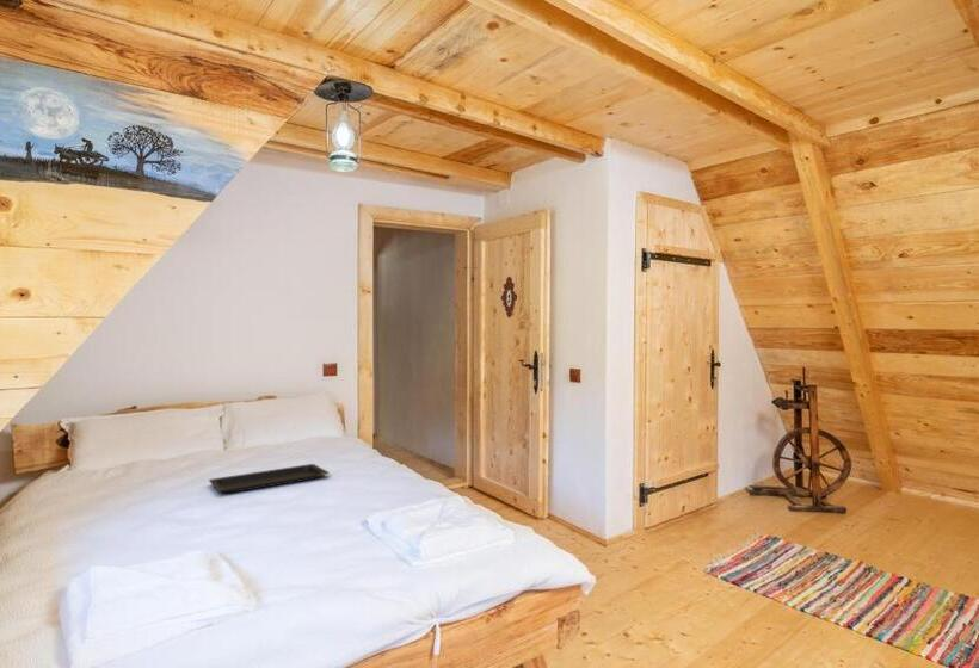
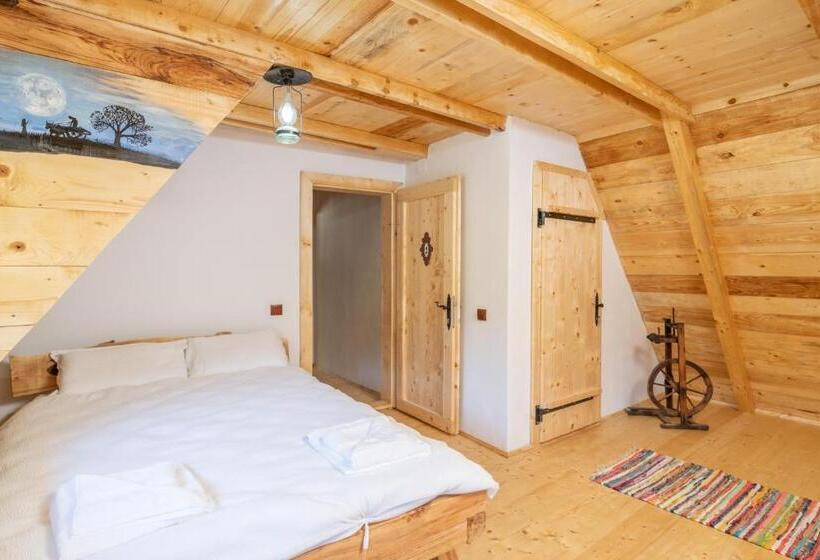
- serving tray (270, 478)
